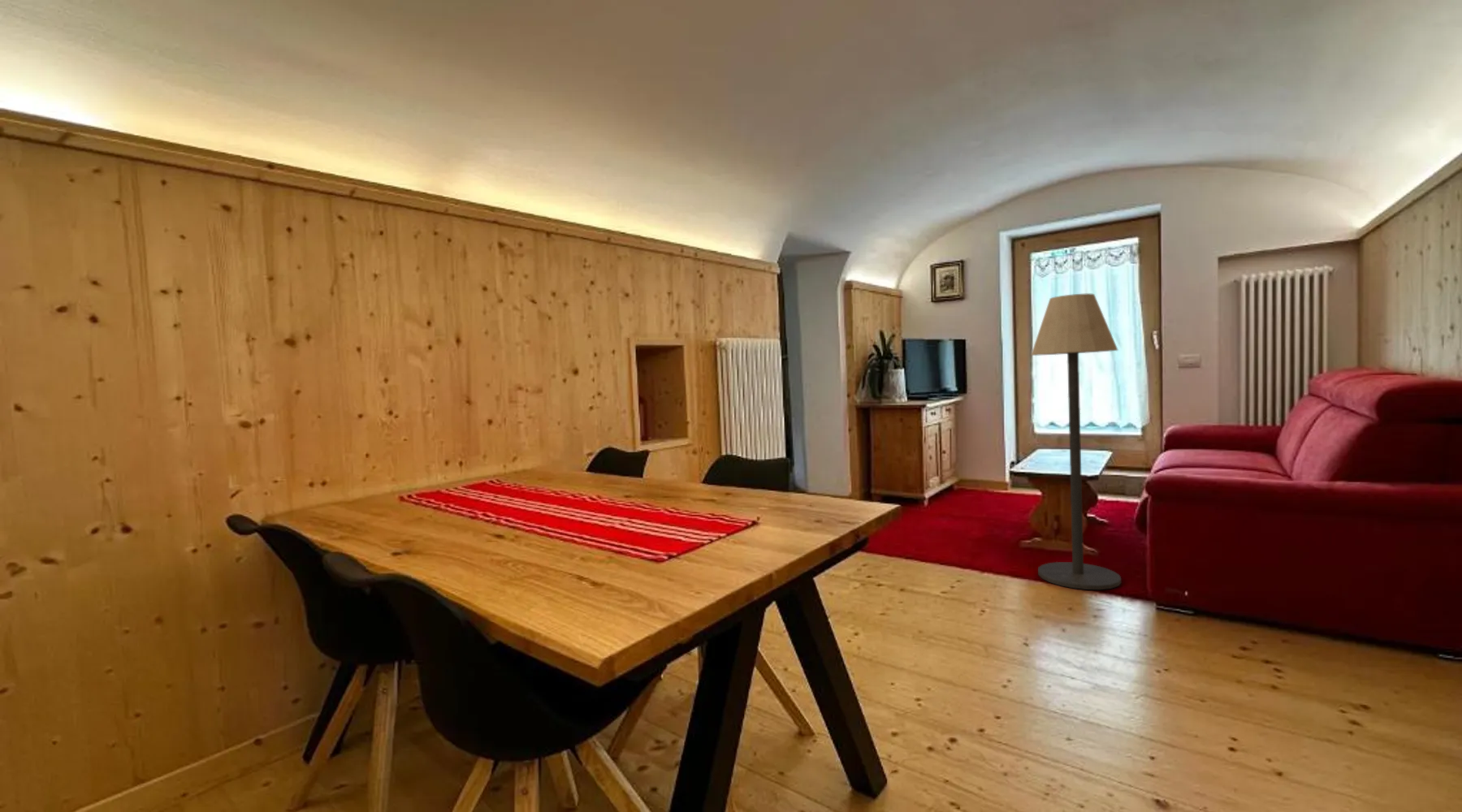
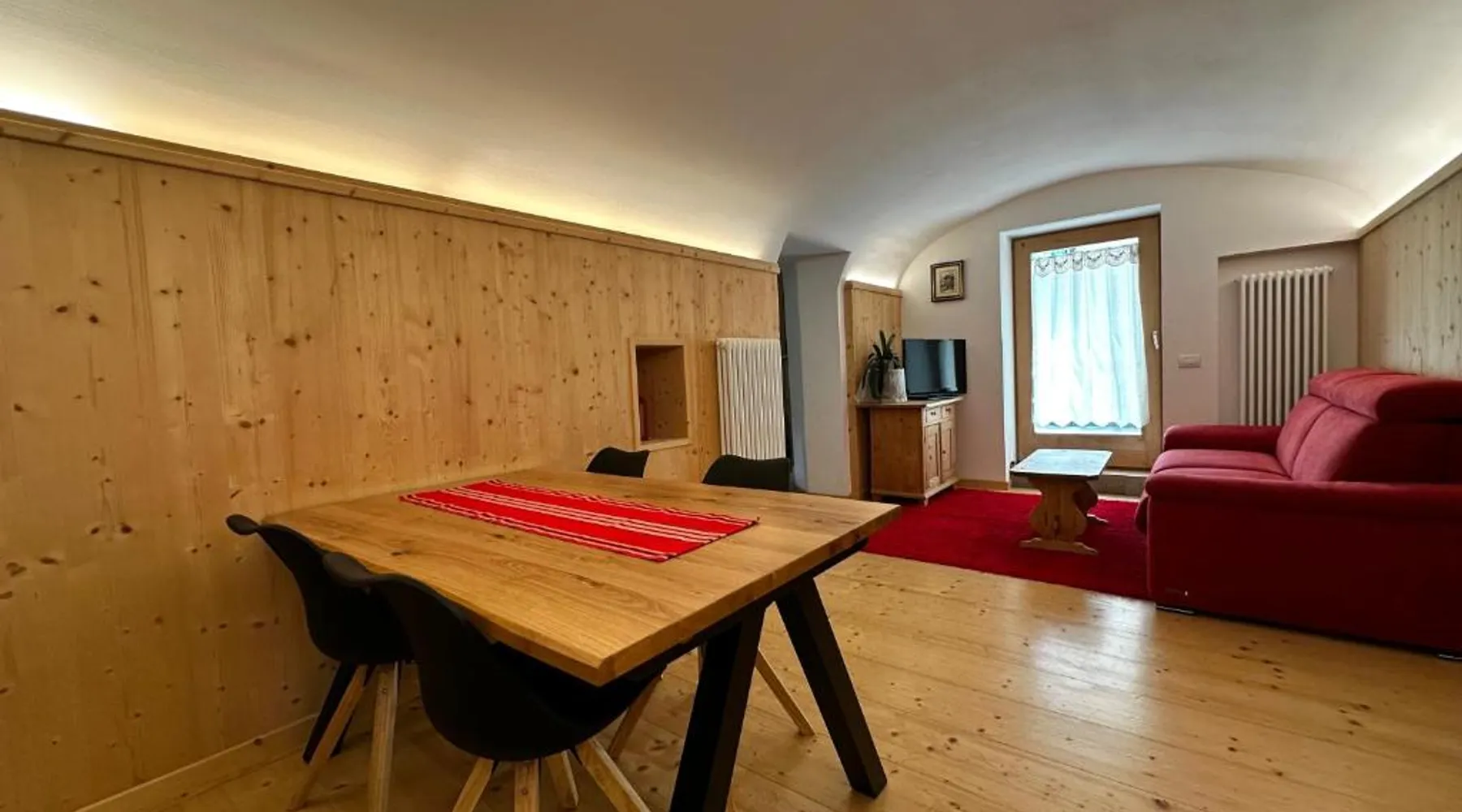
- floor lamp (1075, 438)
